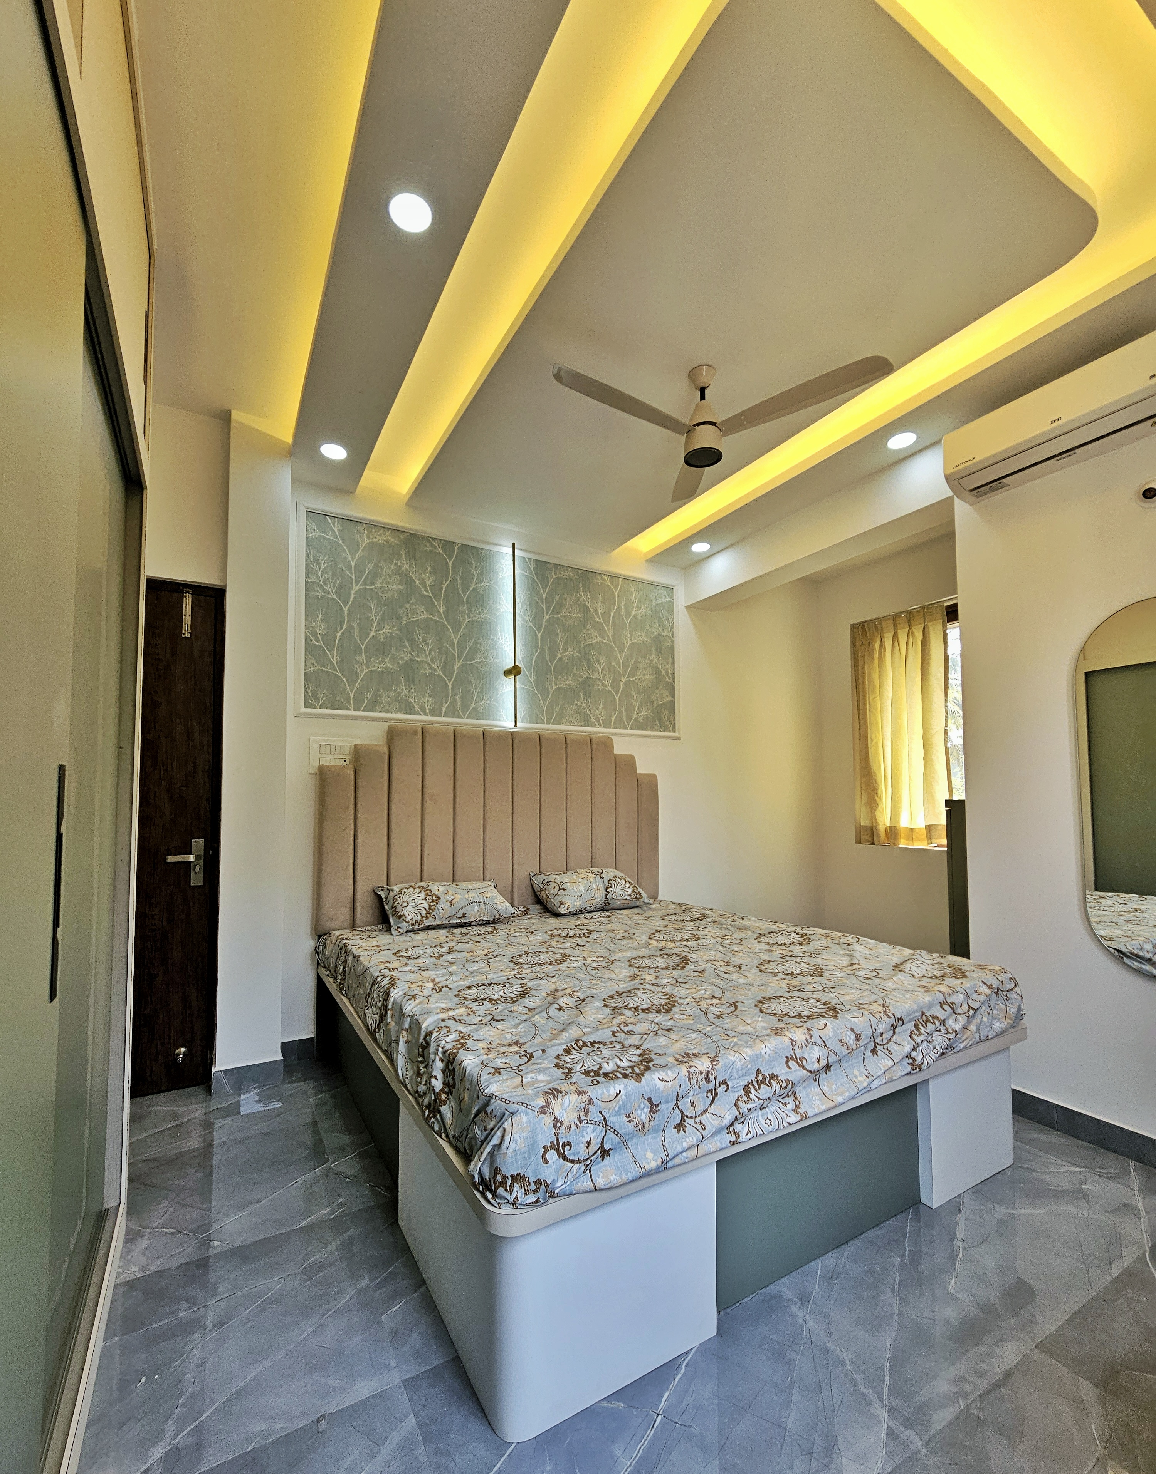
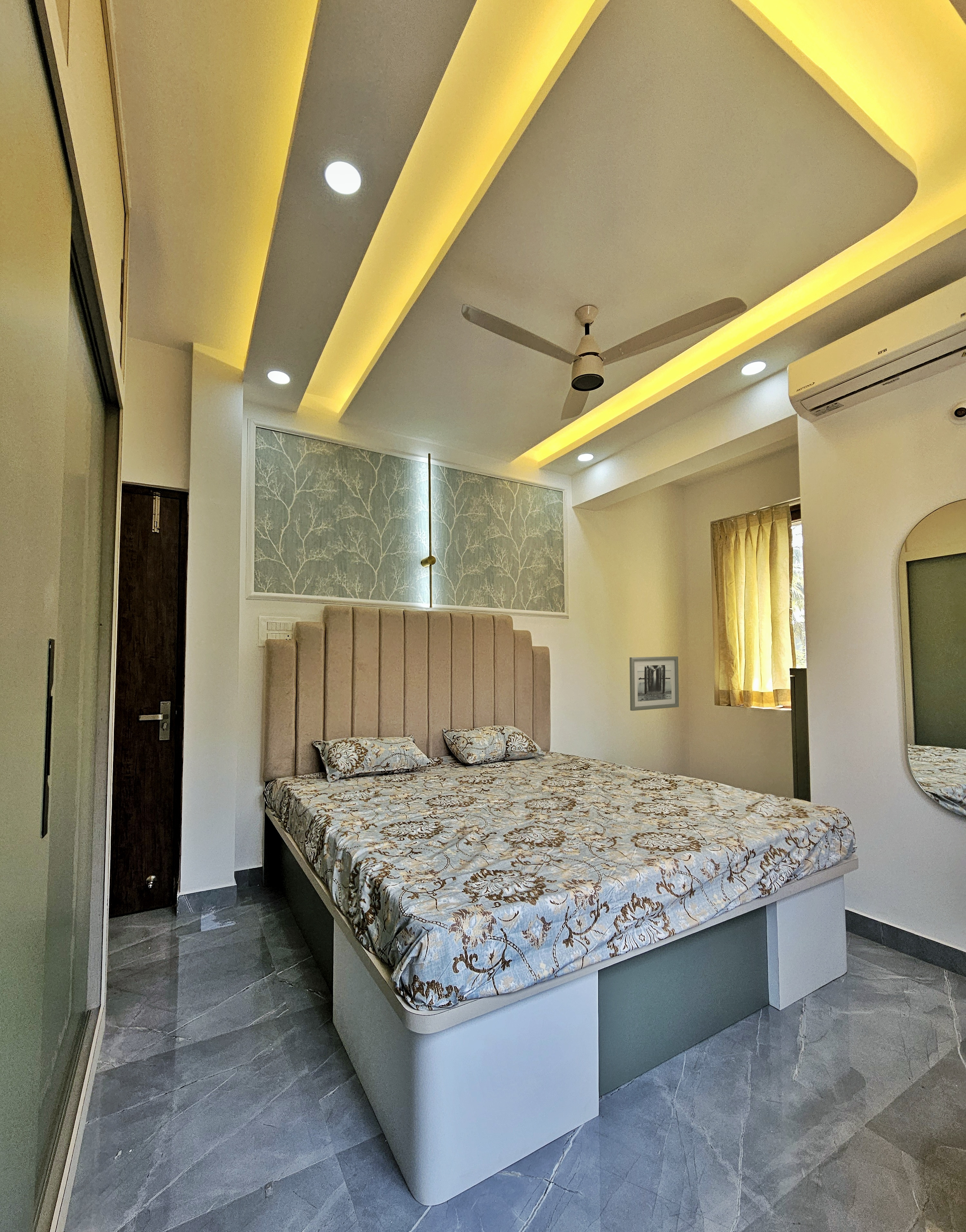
+ wall art (655, 683)
